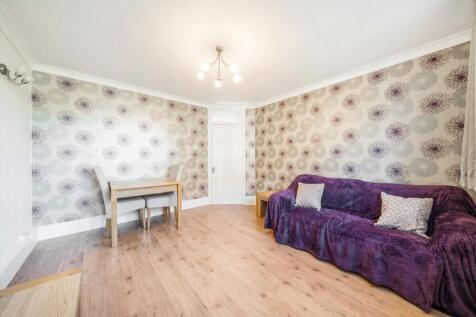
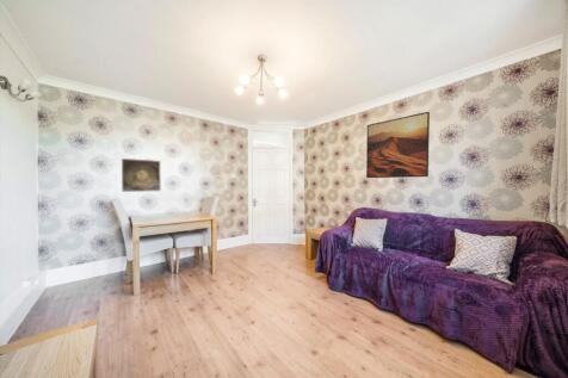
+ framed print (142, 175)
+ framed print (394, 148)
